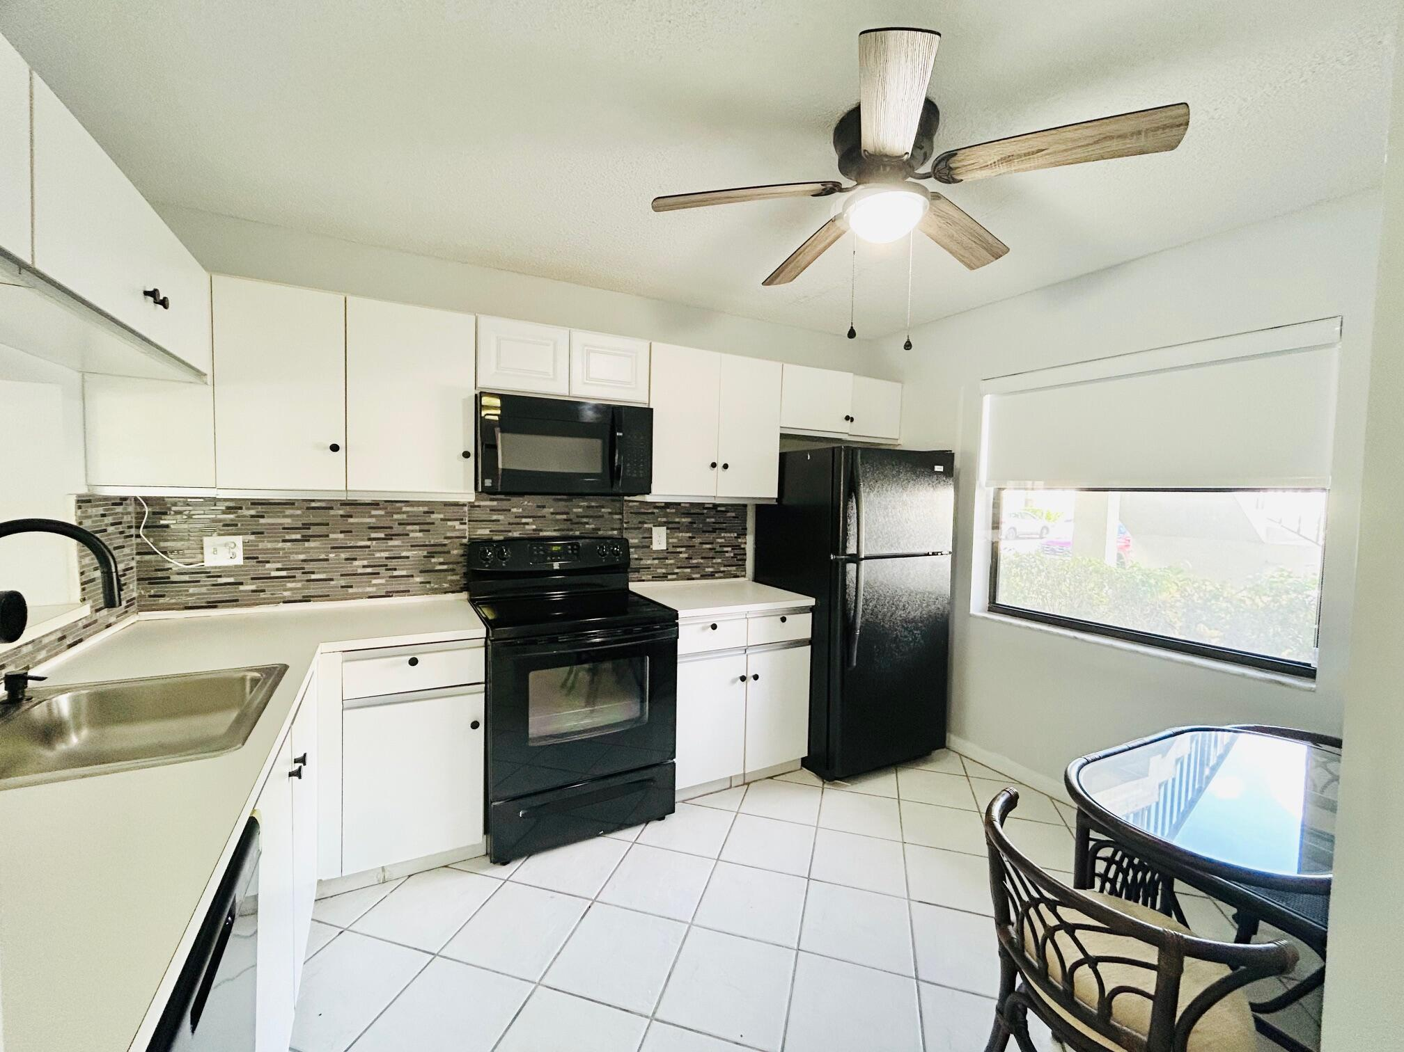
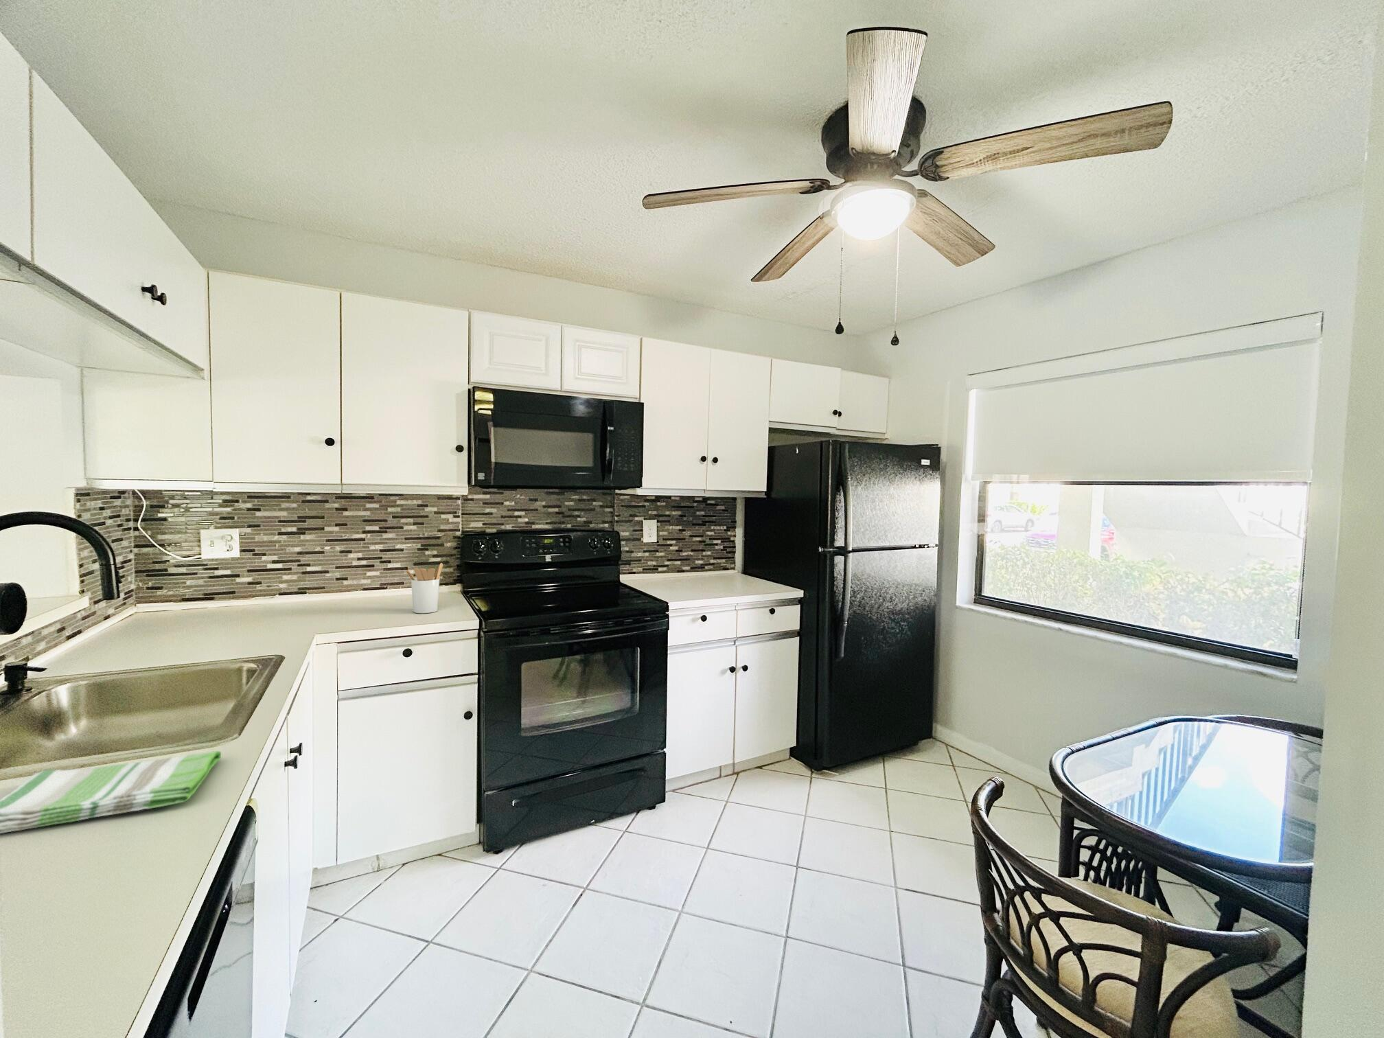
+ dish towel (113, 783)
+ utensil holder (425, 588)
